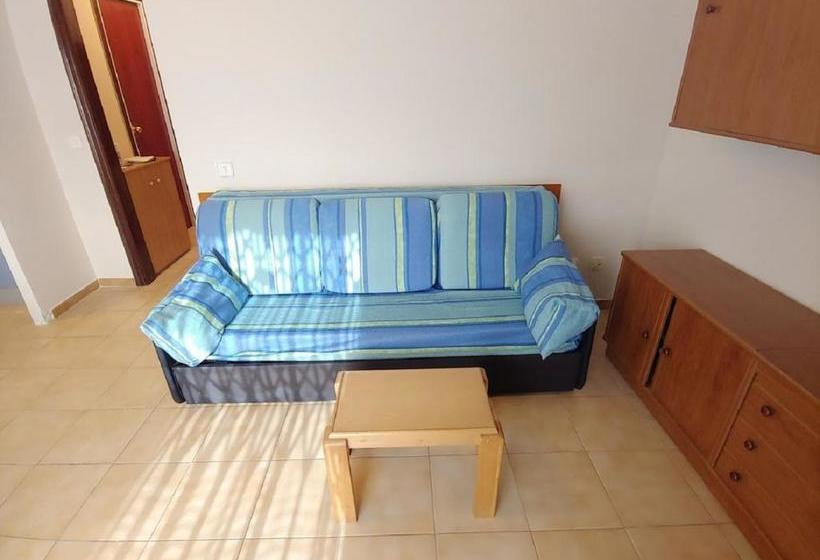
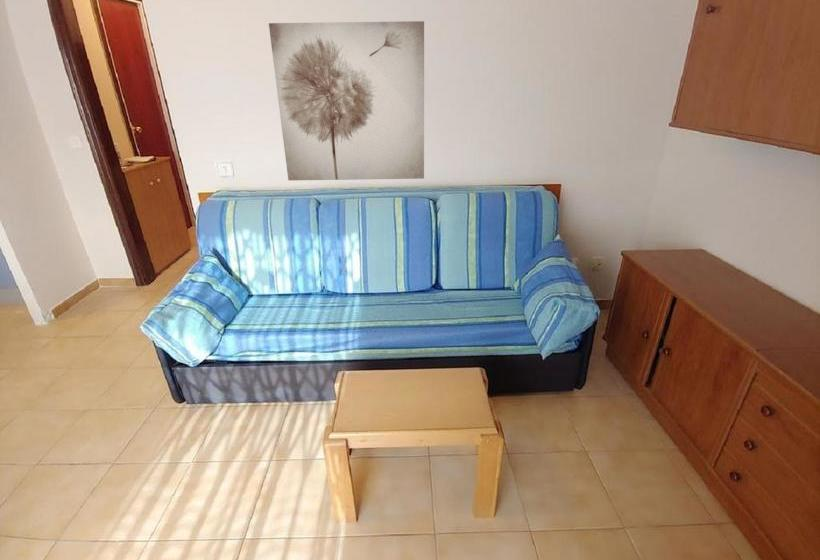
+ wall art (351, 106)
